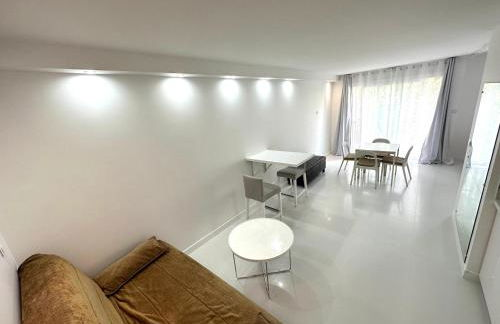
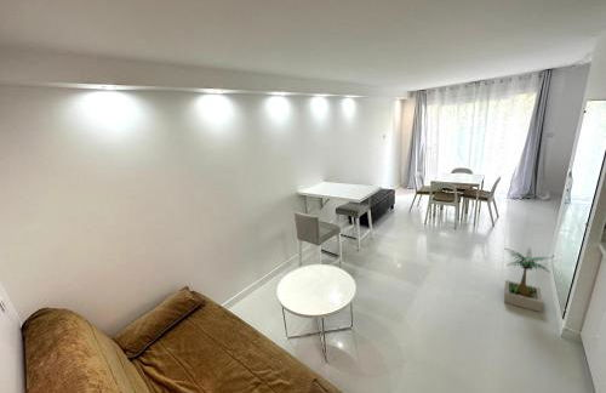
+ potted plant (522, 277)
